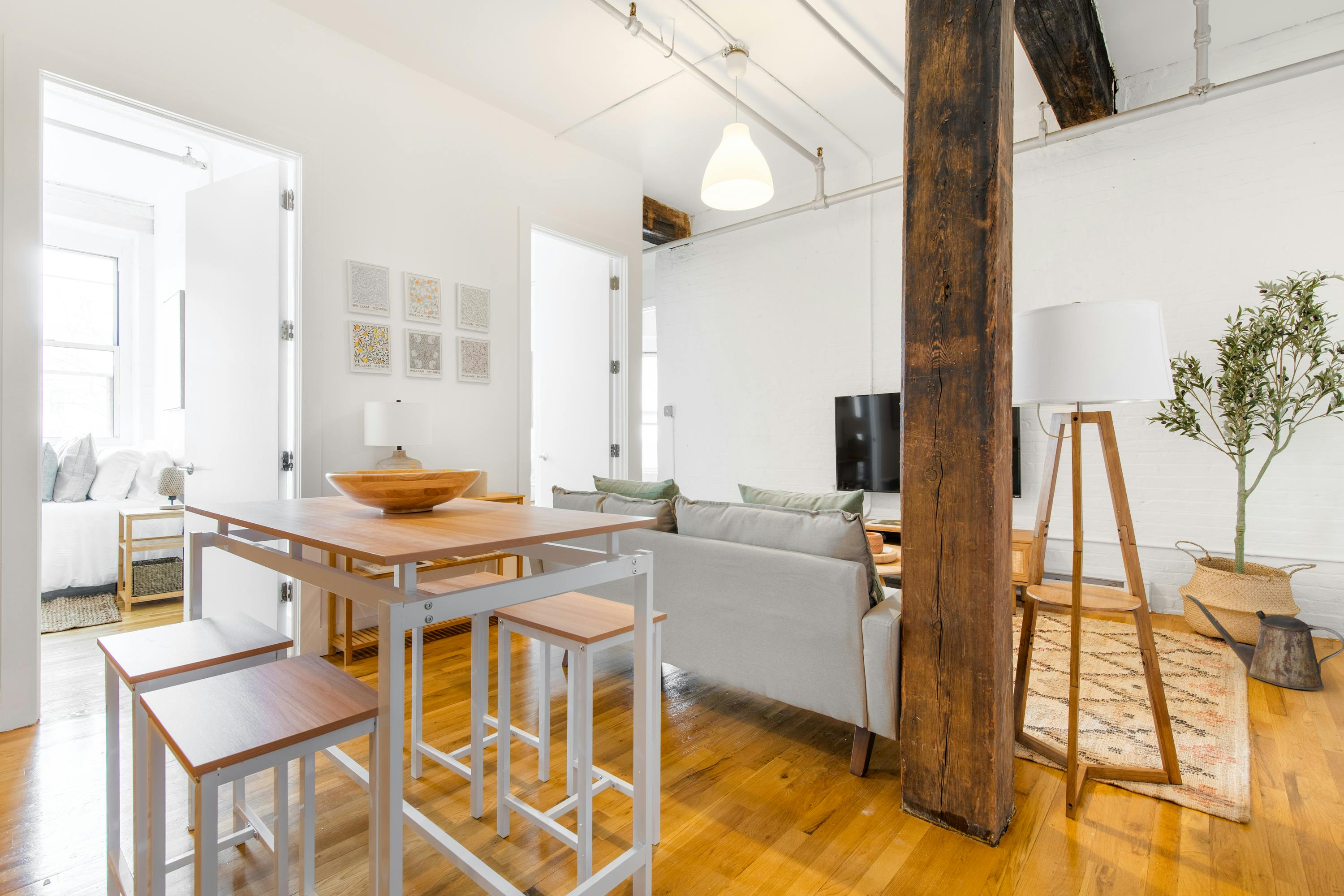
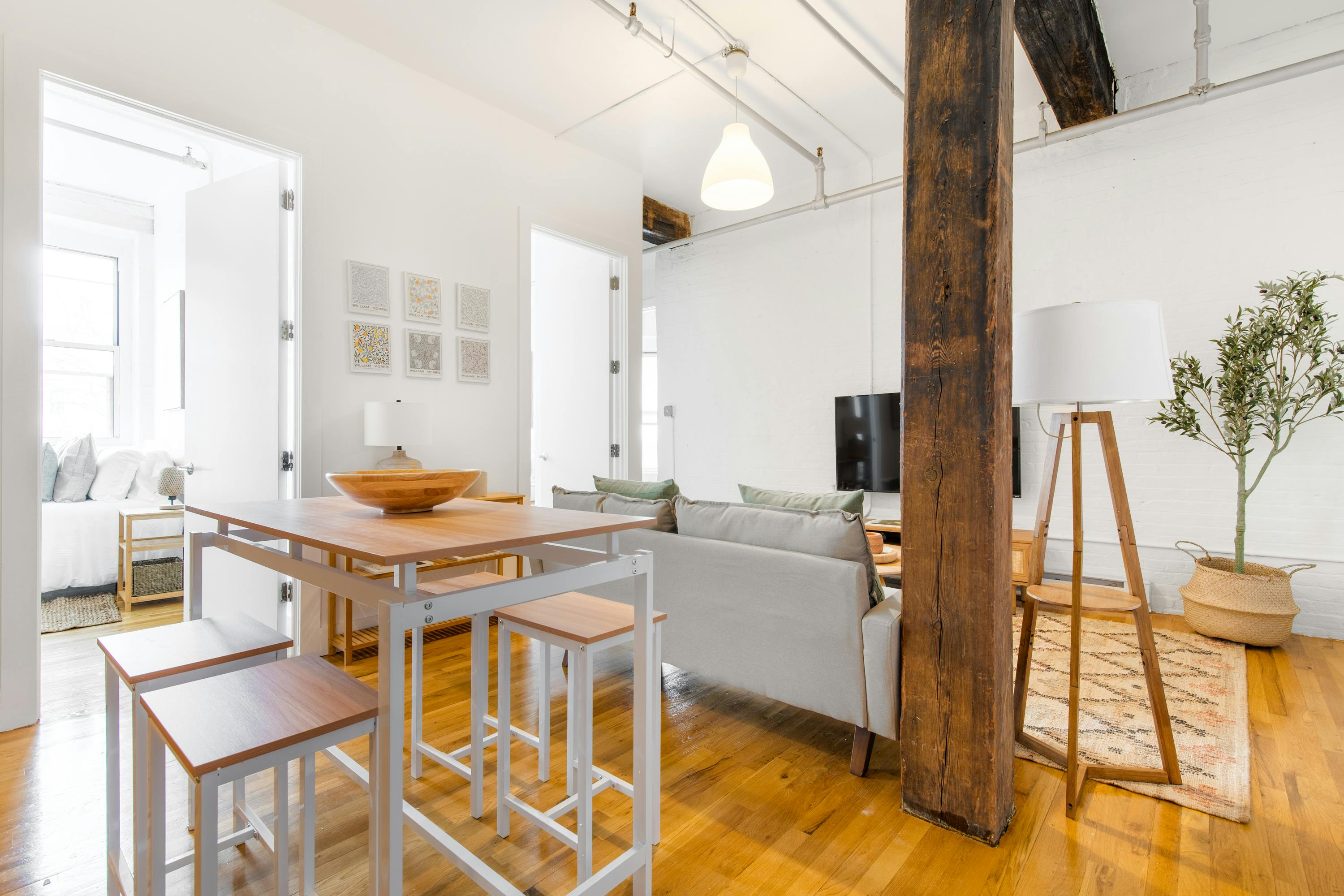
- watering can (1260, 639)
